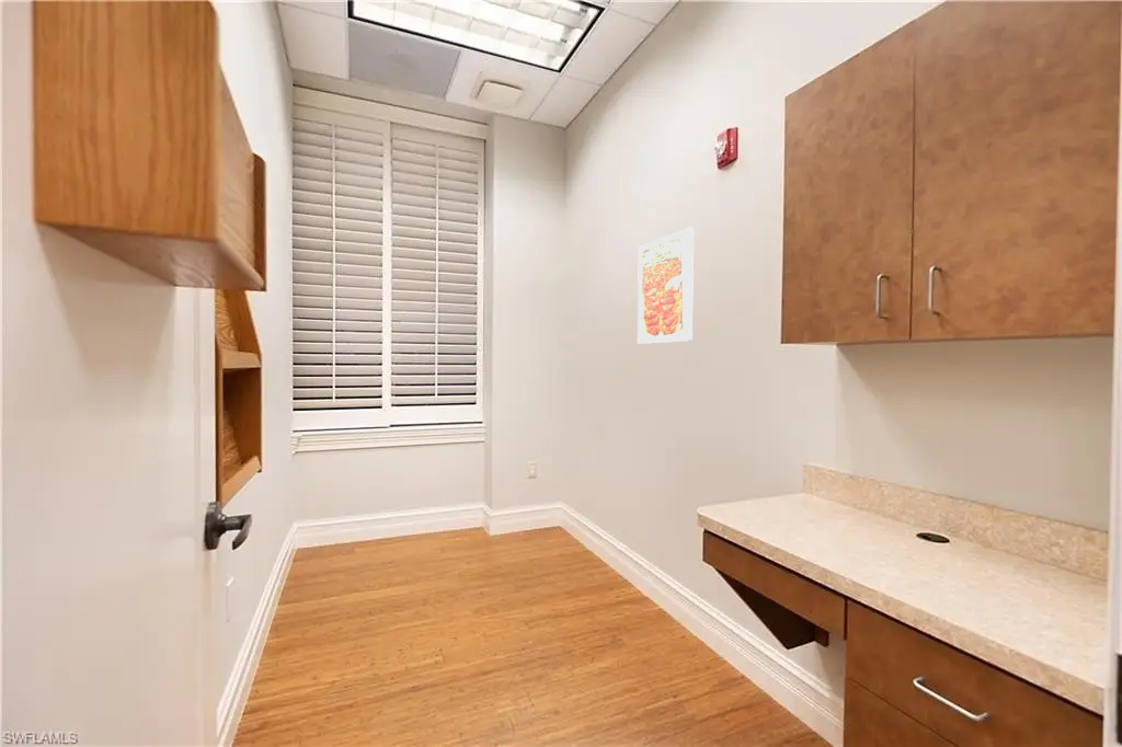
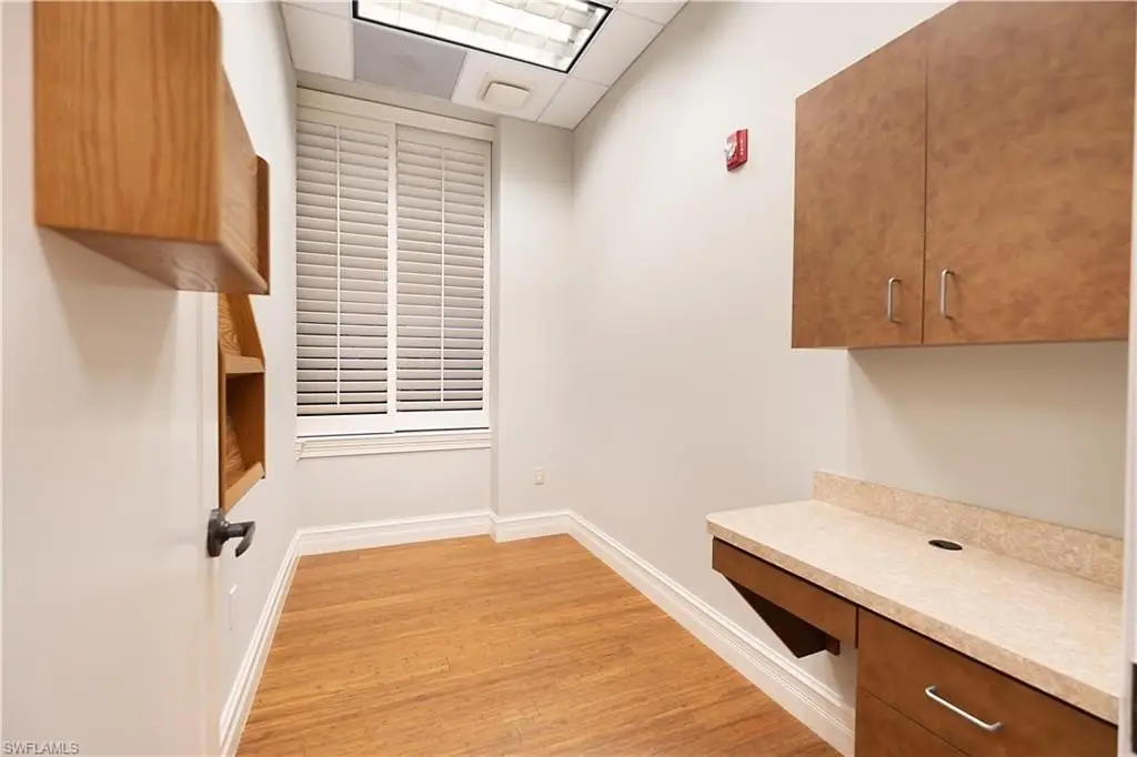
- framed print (663, 290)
